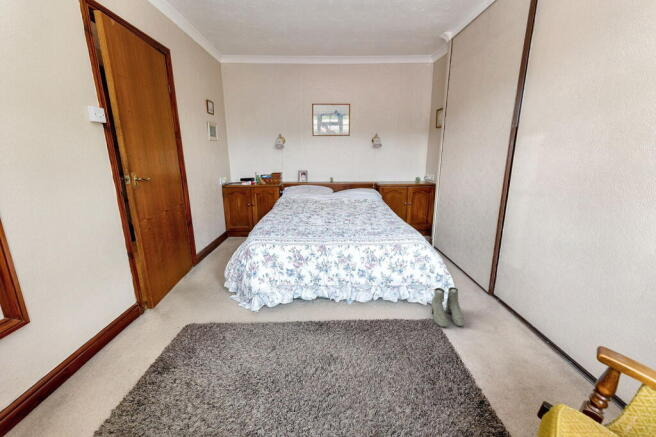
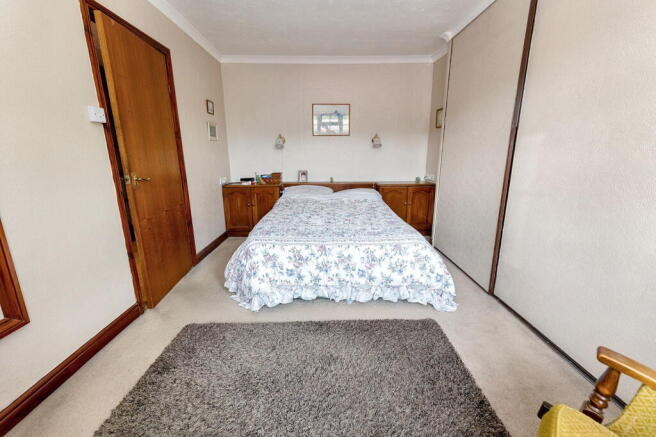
- boots (447, 305)
